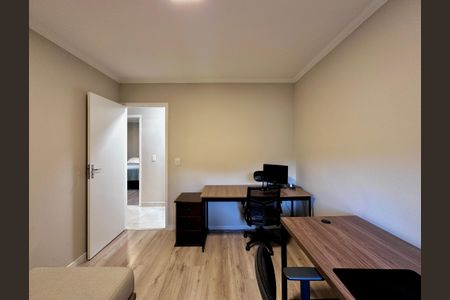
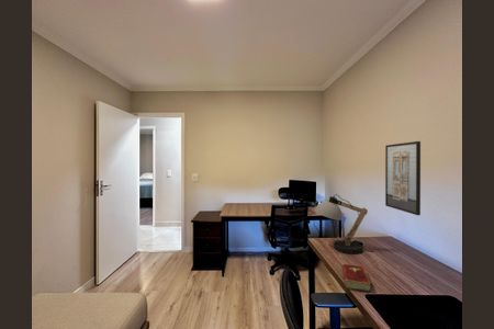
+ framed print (401, 177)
+ desk lamp (340, 219)
+ hardcover book (355, 275)
